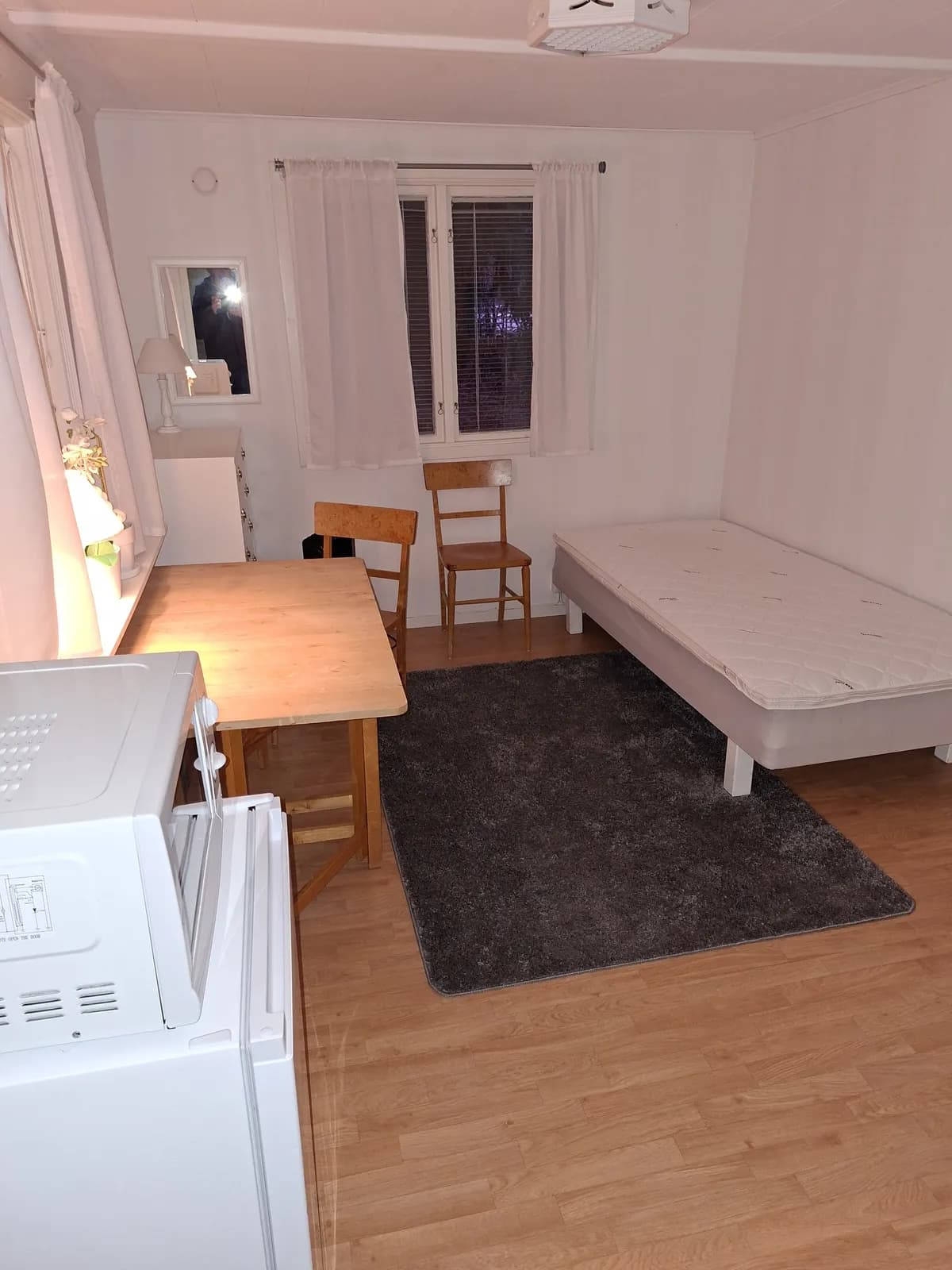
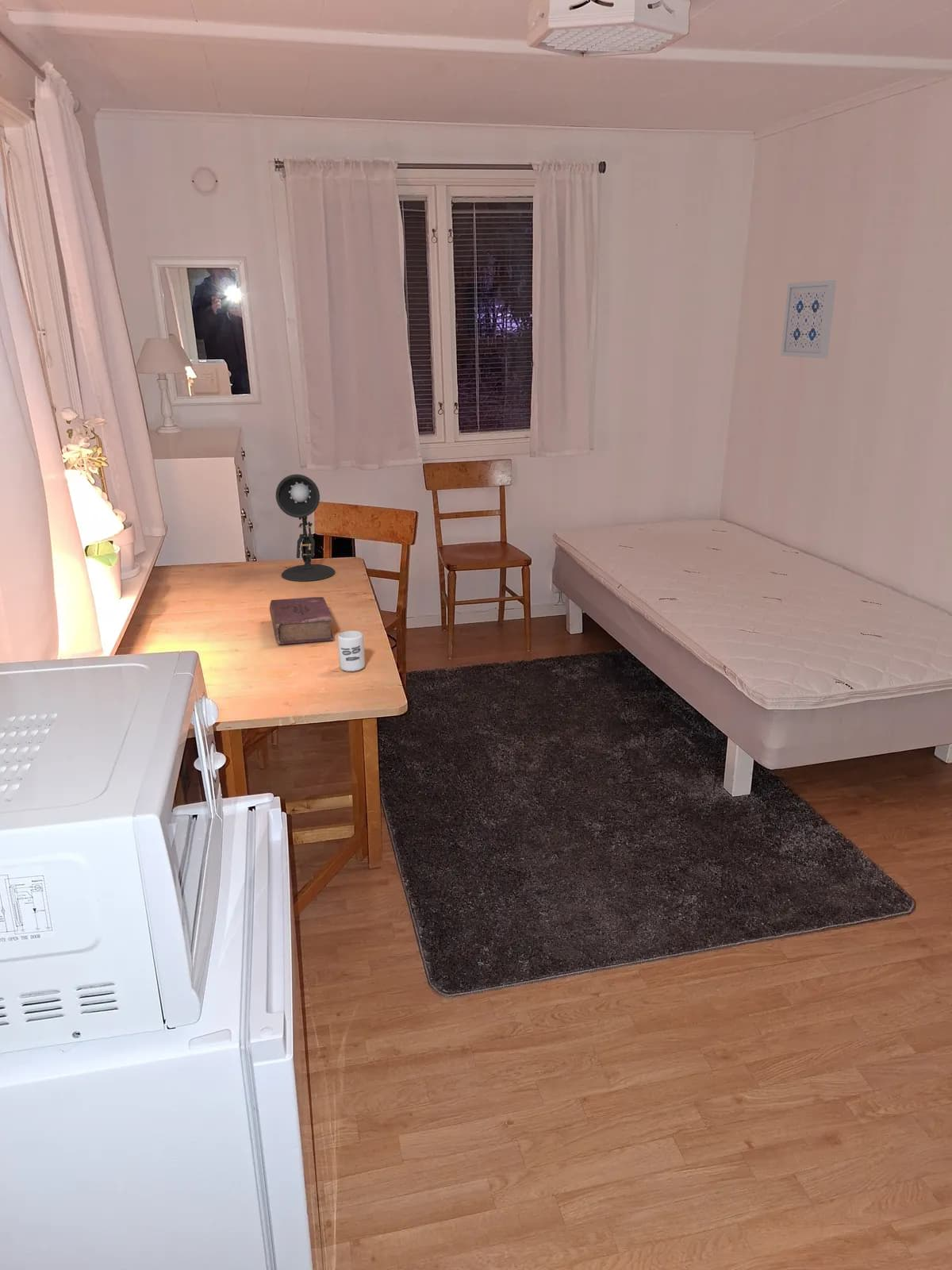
+ book (301, 619)
+ wall art (807, 320)
+ cup (351, 651)
+ desk lamp (304, 522)
